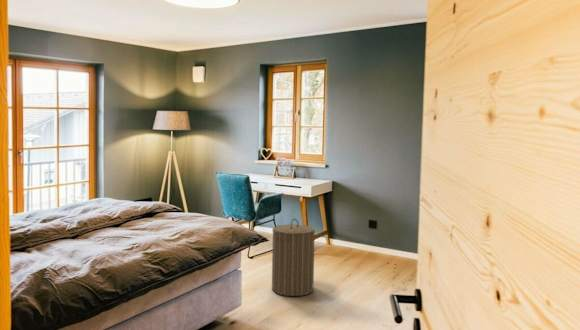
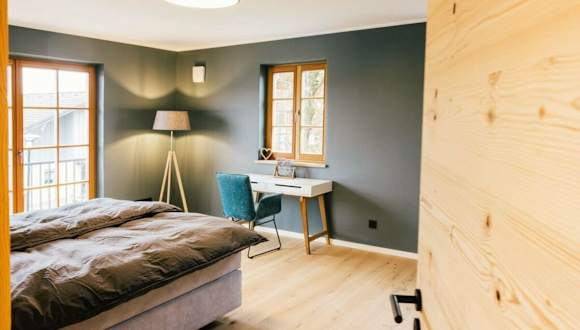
- laundry hamper (293, 254)
